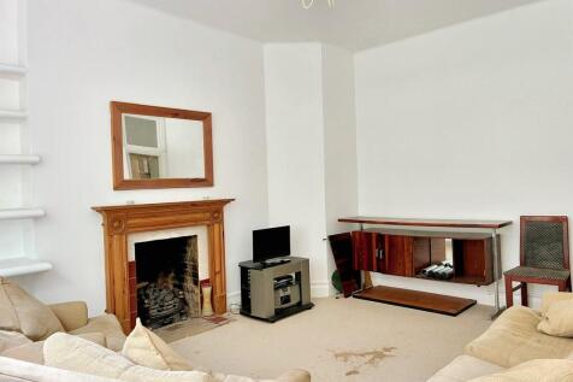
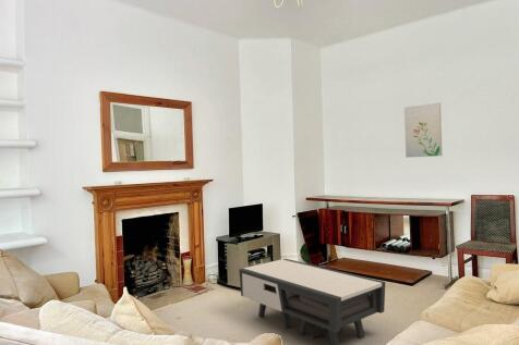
+ wall art (422, 131)
+ coffee table (306, 299)
